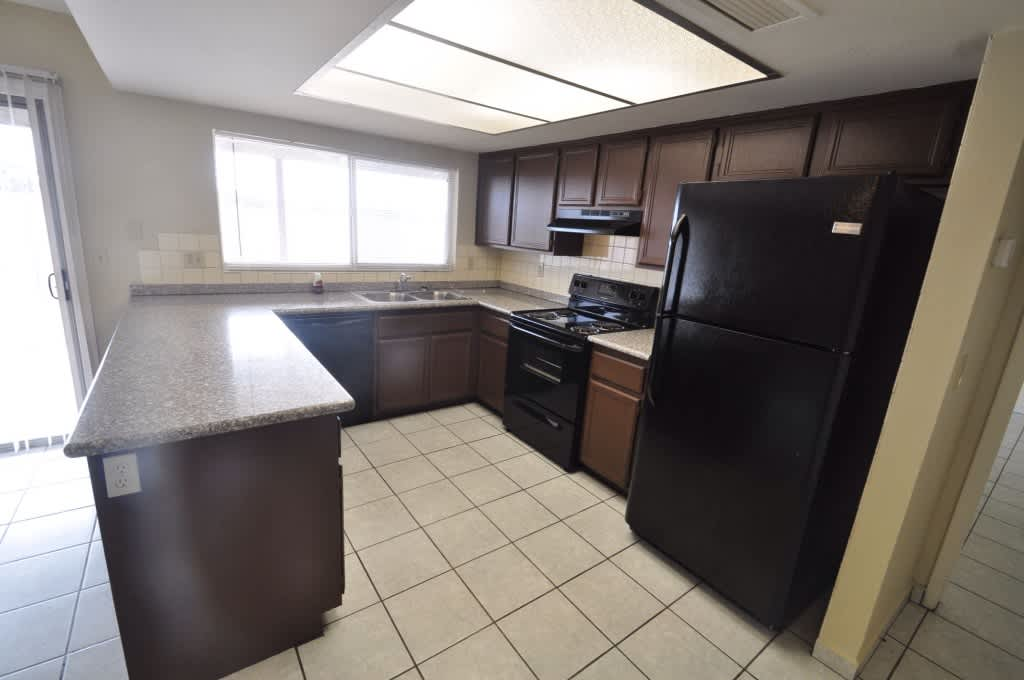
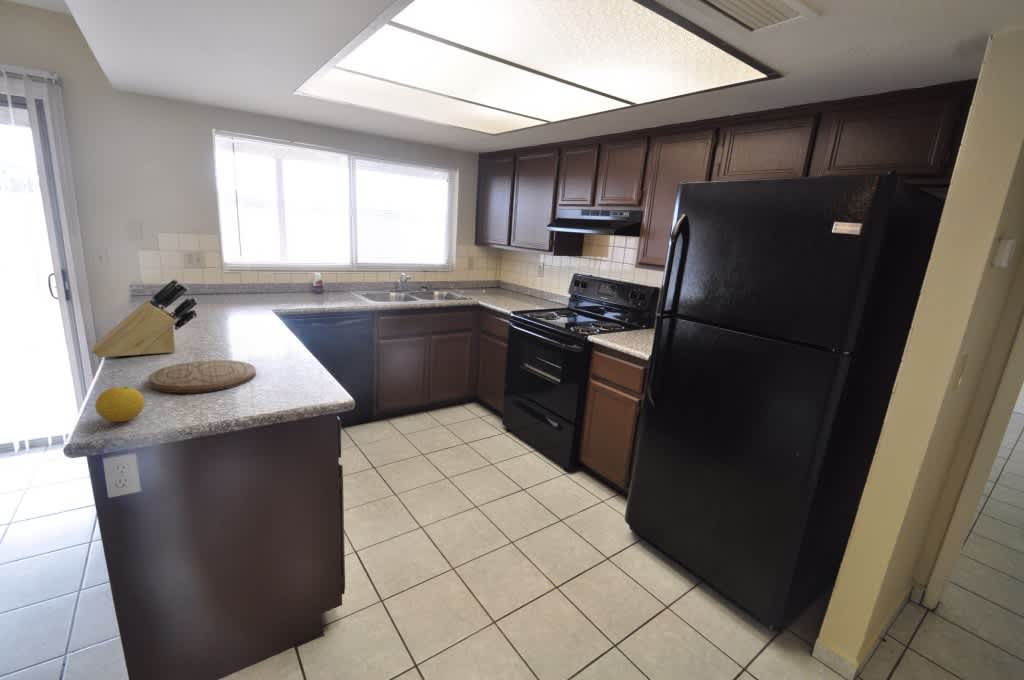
+ cutting board (205, 375)
+ knife block (146, 316)
+ fruit (120, 404)
